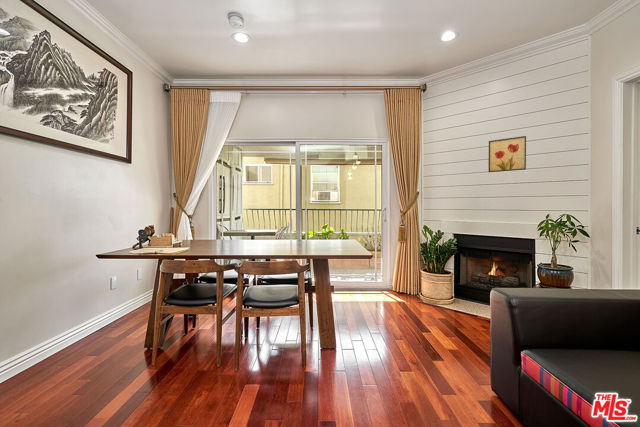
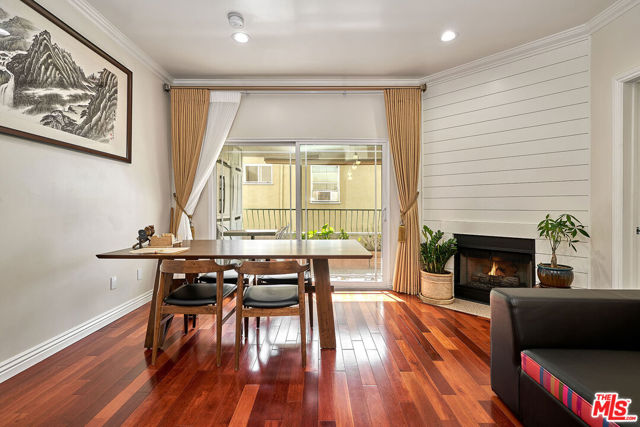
- wall art (506, 154)
